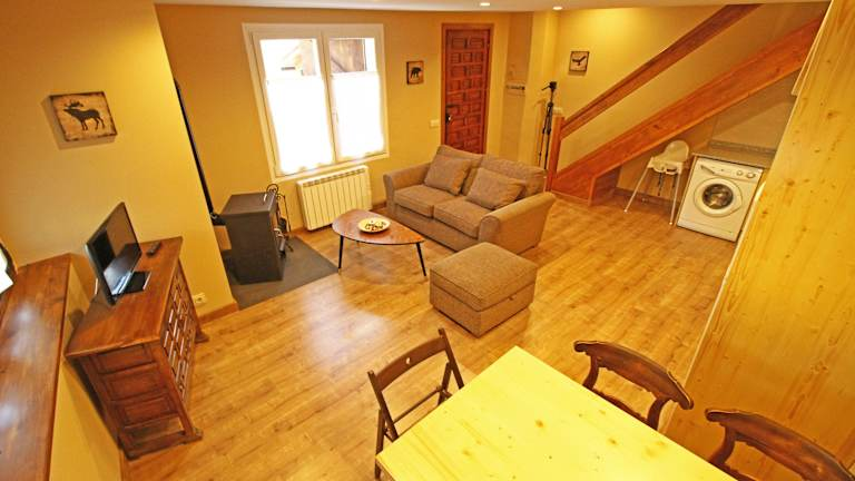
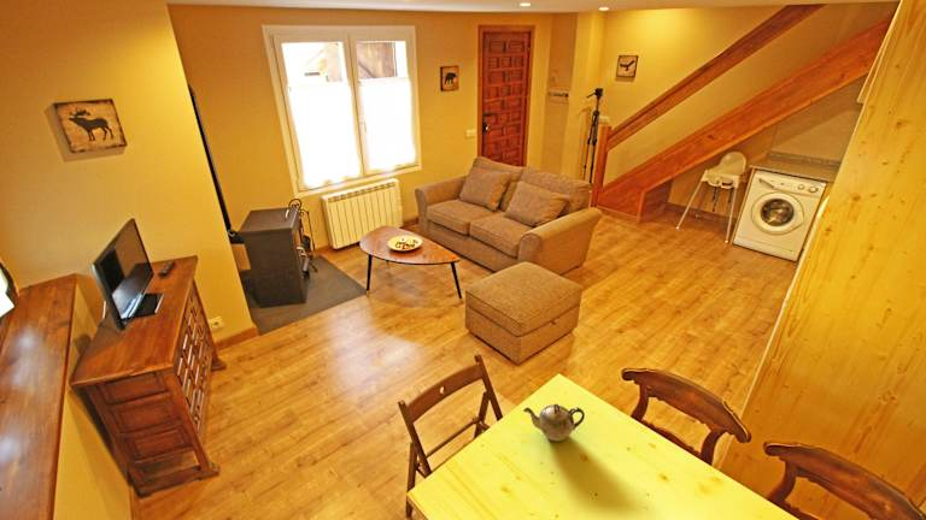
+ teapot (552, 419)
